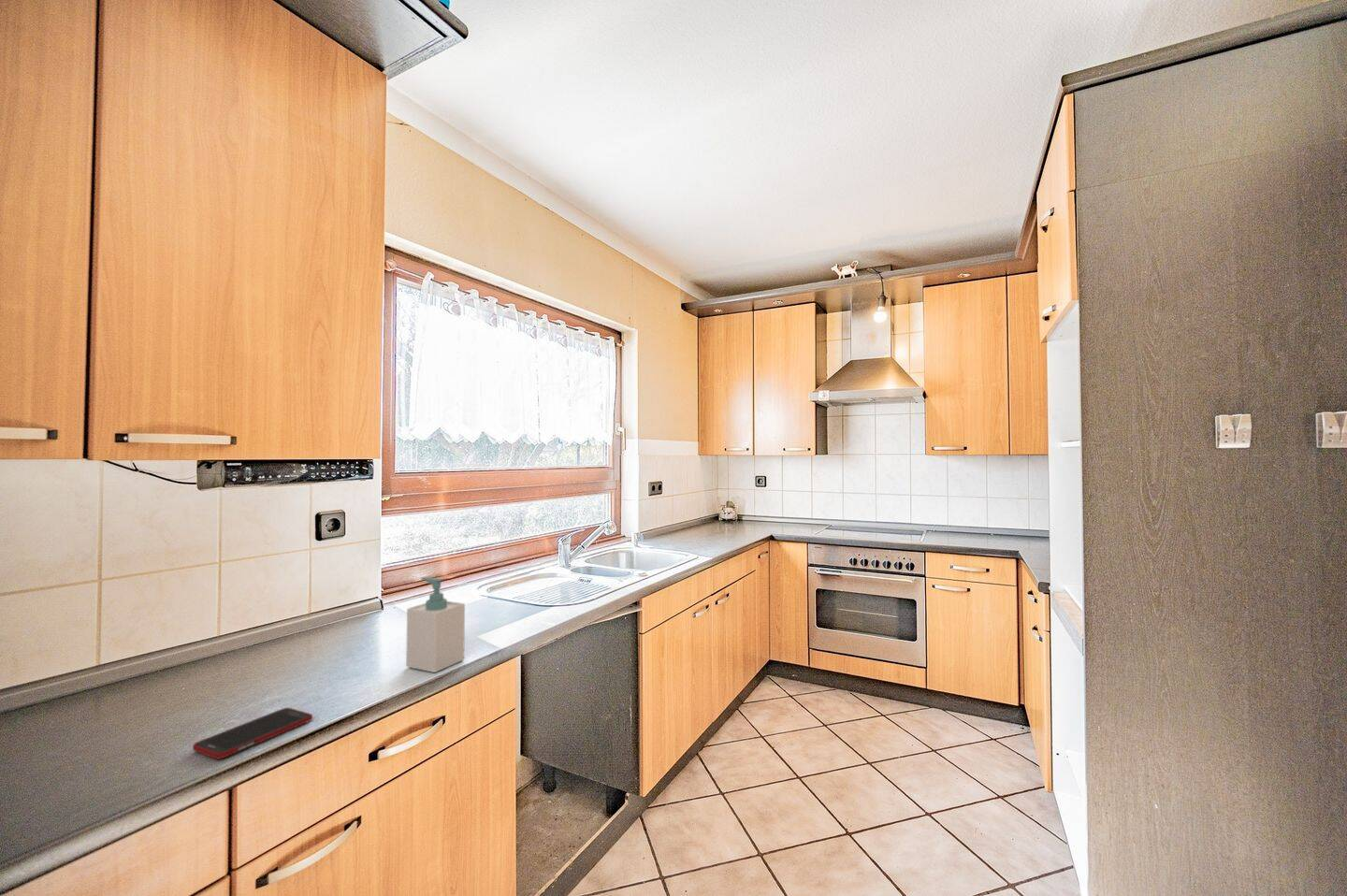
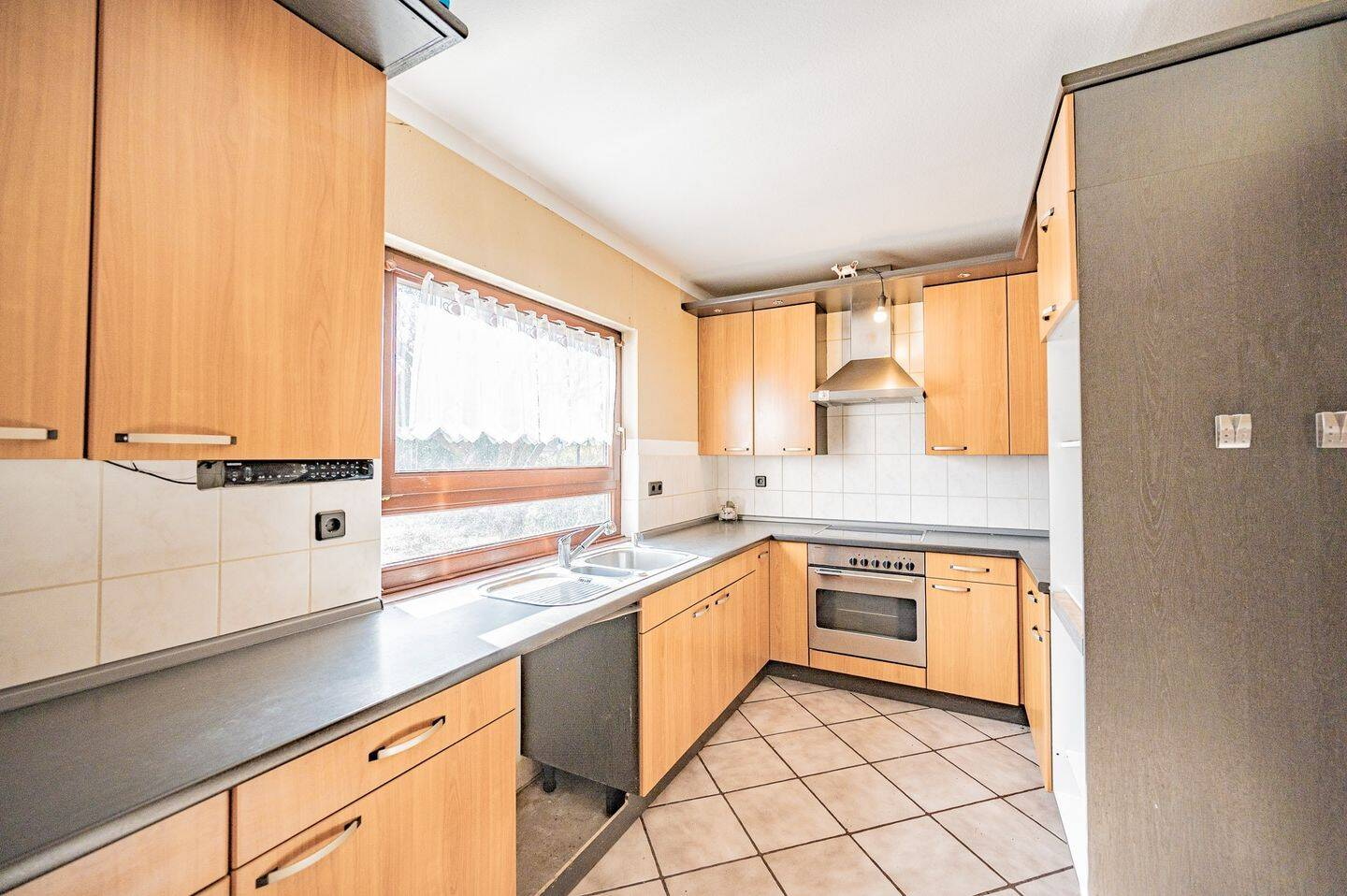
- soap bottle (436, 620)
- cell phone (255, 731)
